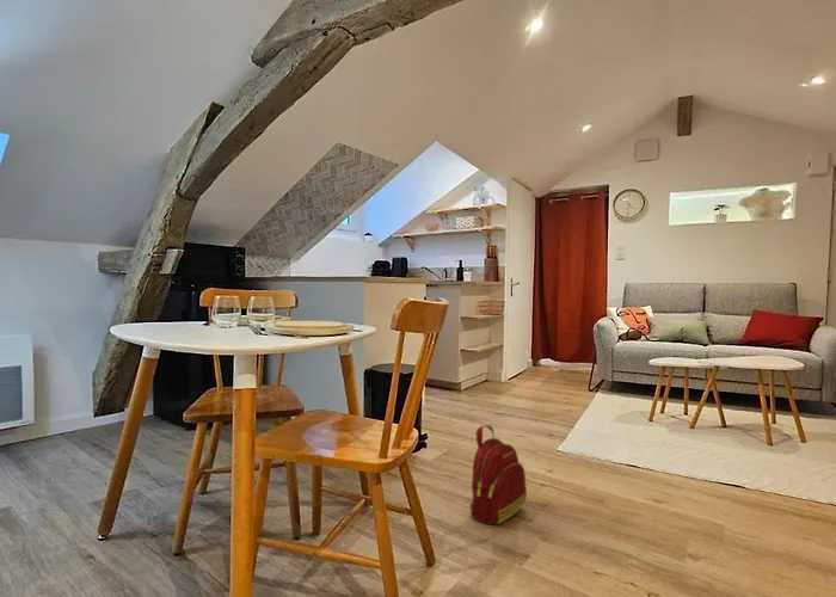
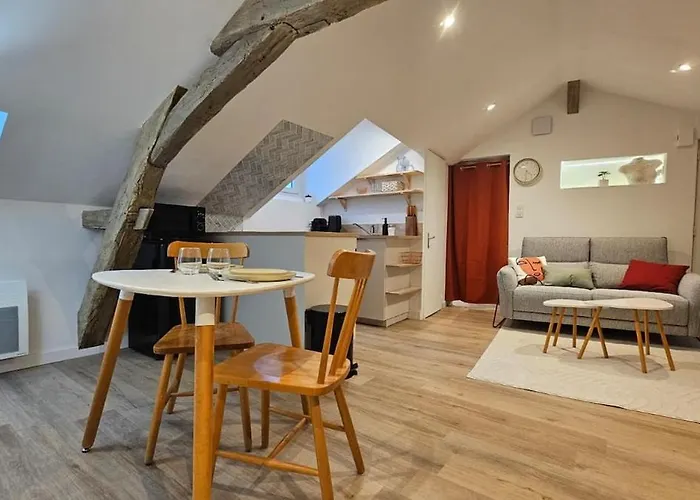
- backpack (496, 470)
